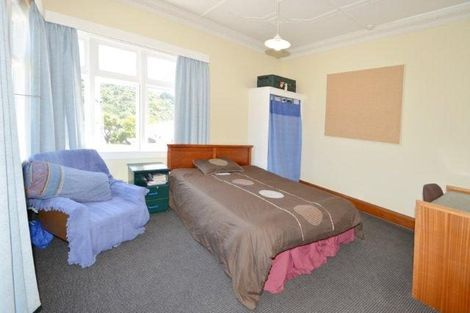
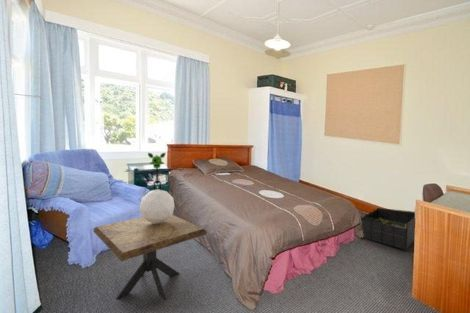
+ storage bin (390, 225)
+ side table (149, 256)
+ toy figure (154, 187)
